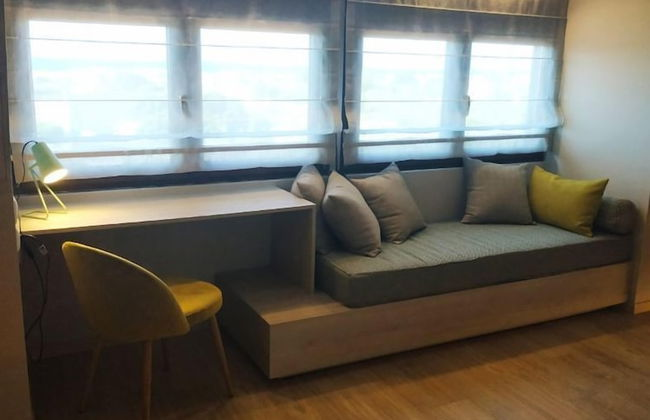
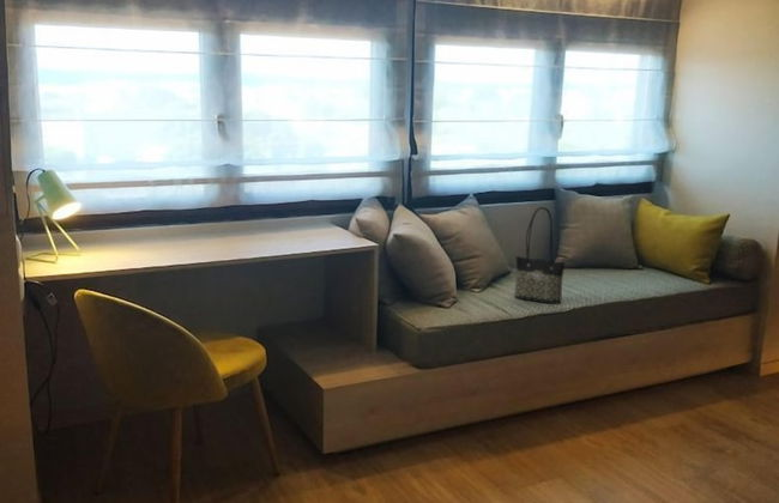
+ tote bag (539, 259)
